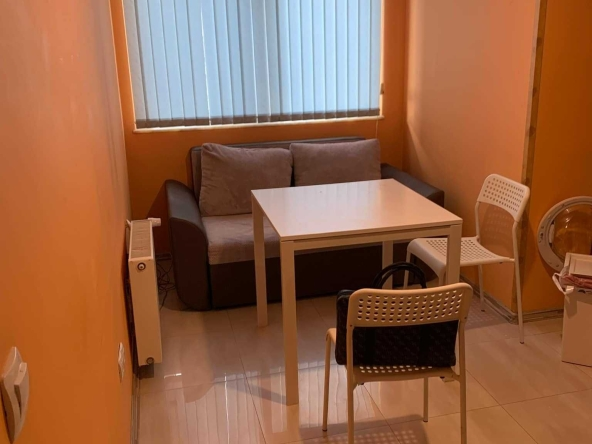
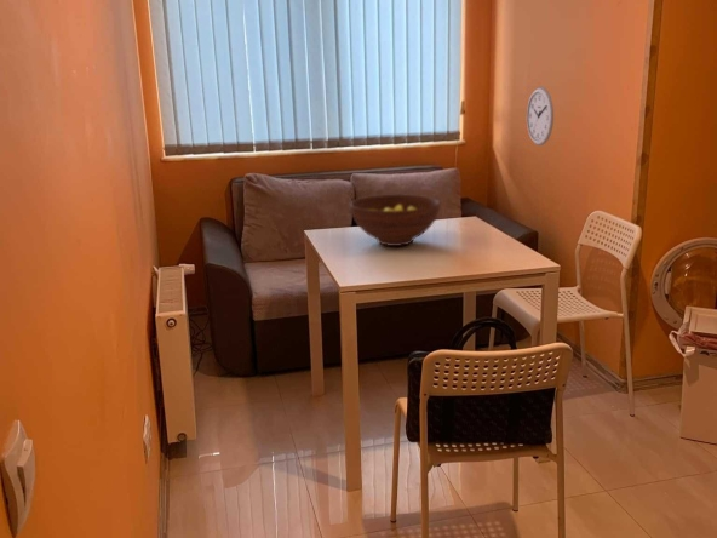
+ wall clock (538, 116)
+ fruit bowl (395, 222)
